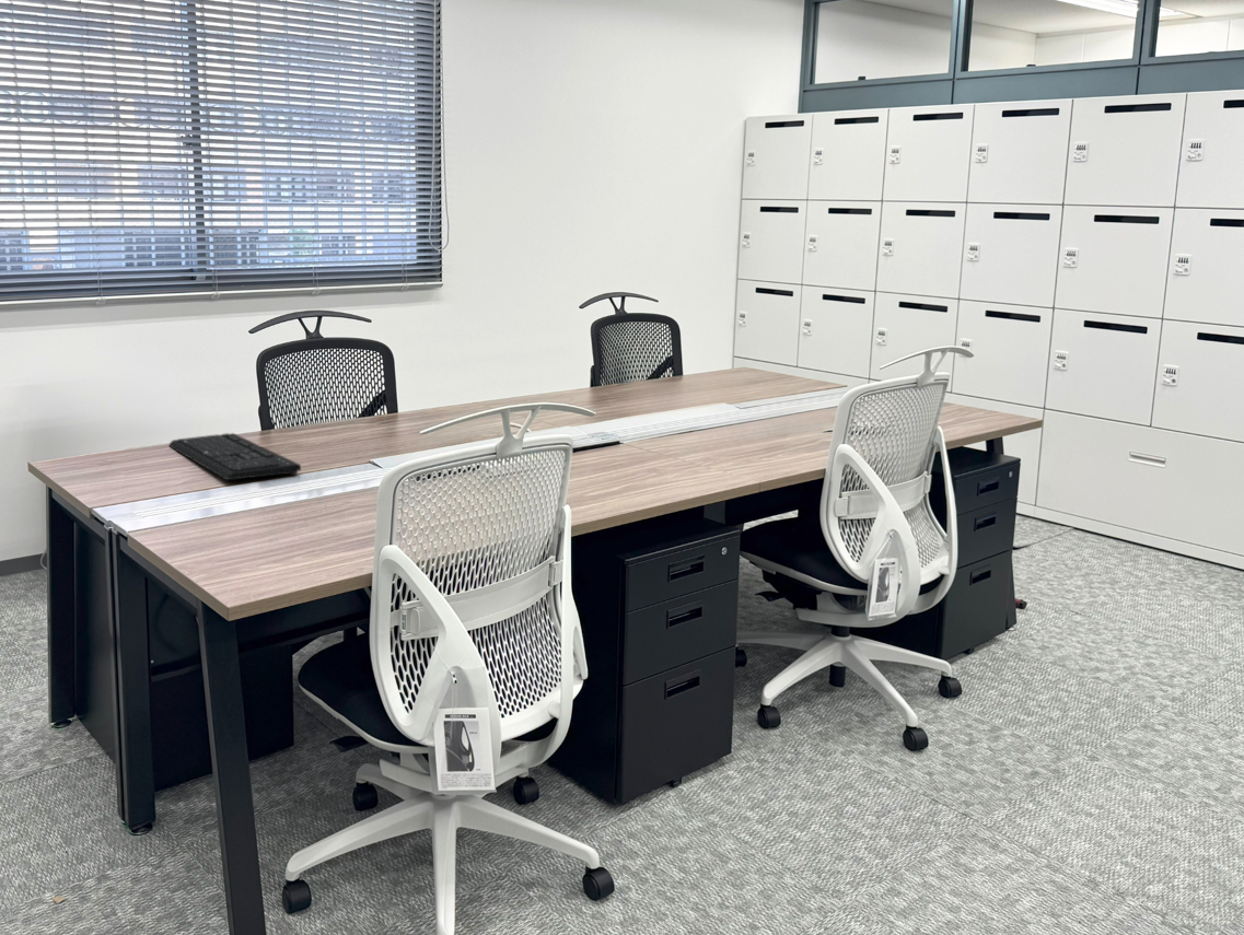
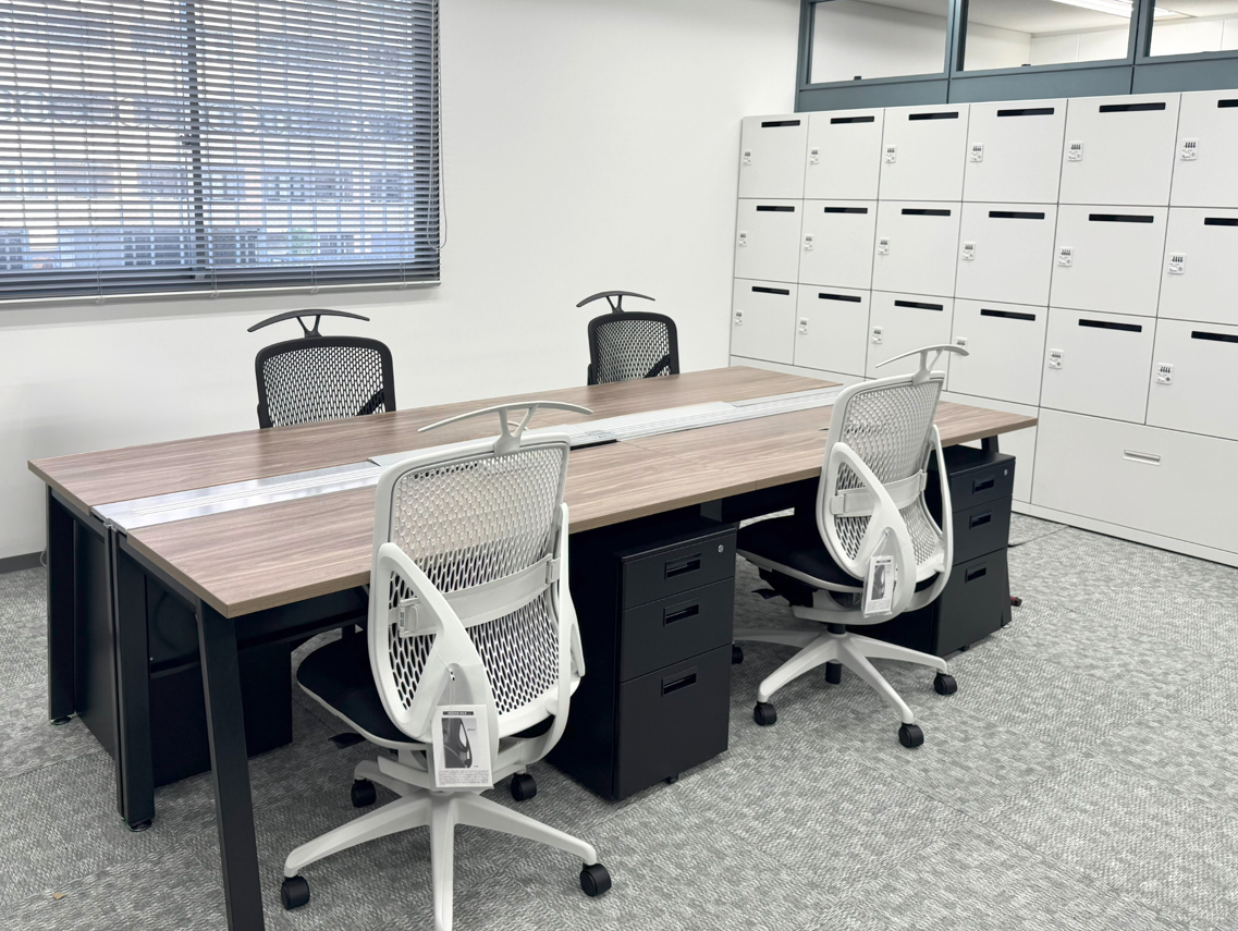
- keyboard (231, 454)
